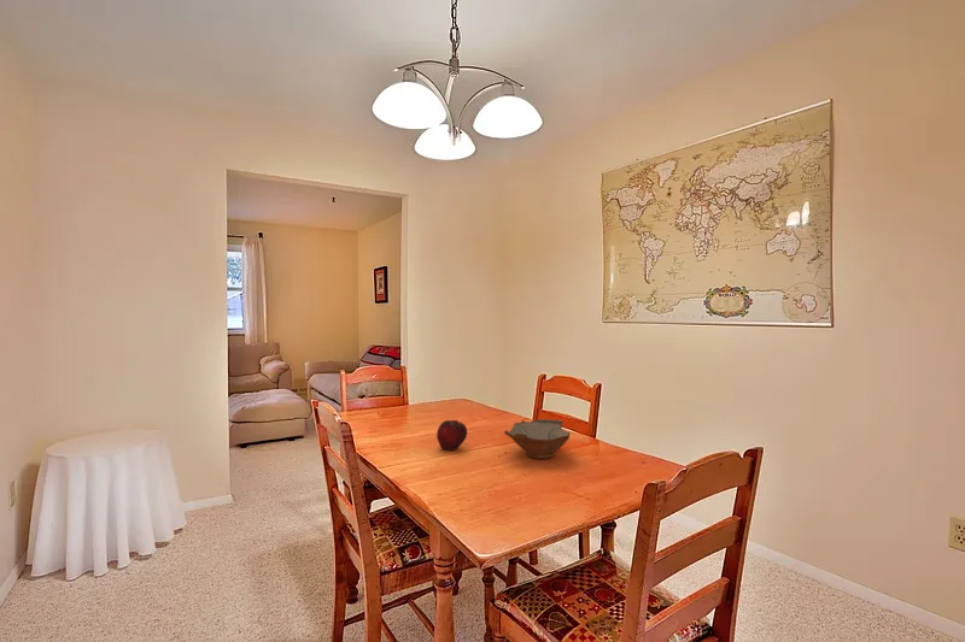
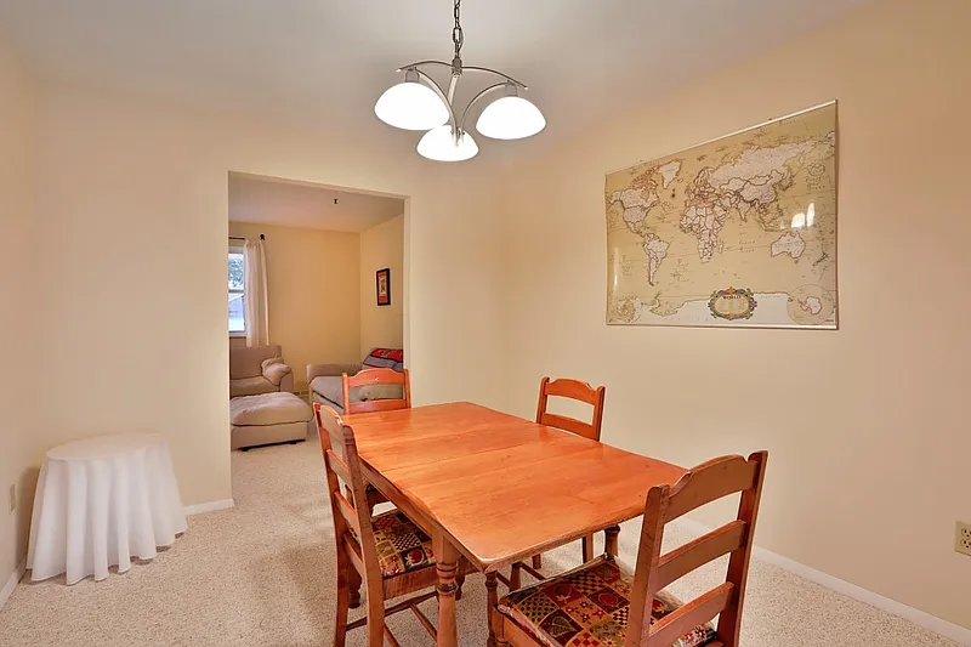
- bowl (537, 440)
- fruit (451, 434)
